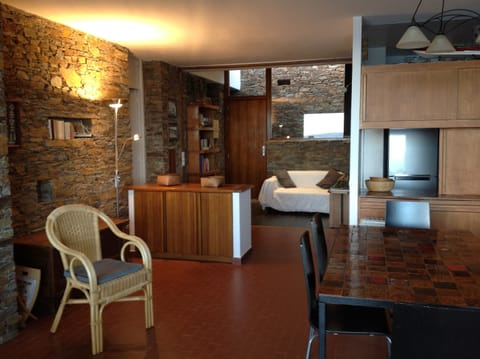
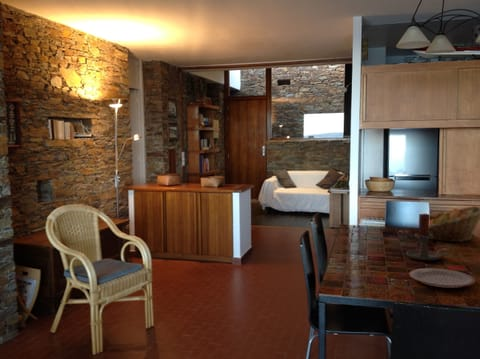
+ candle holder (428, 235)
+ fruit basket (451, 222)
+ plate (441, 278)
